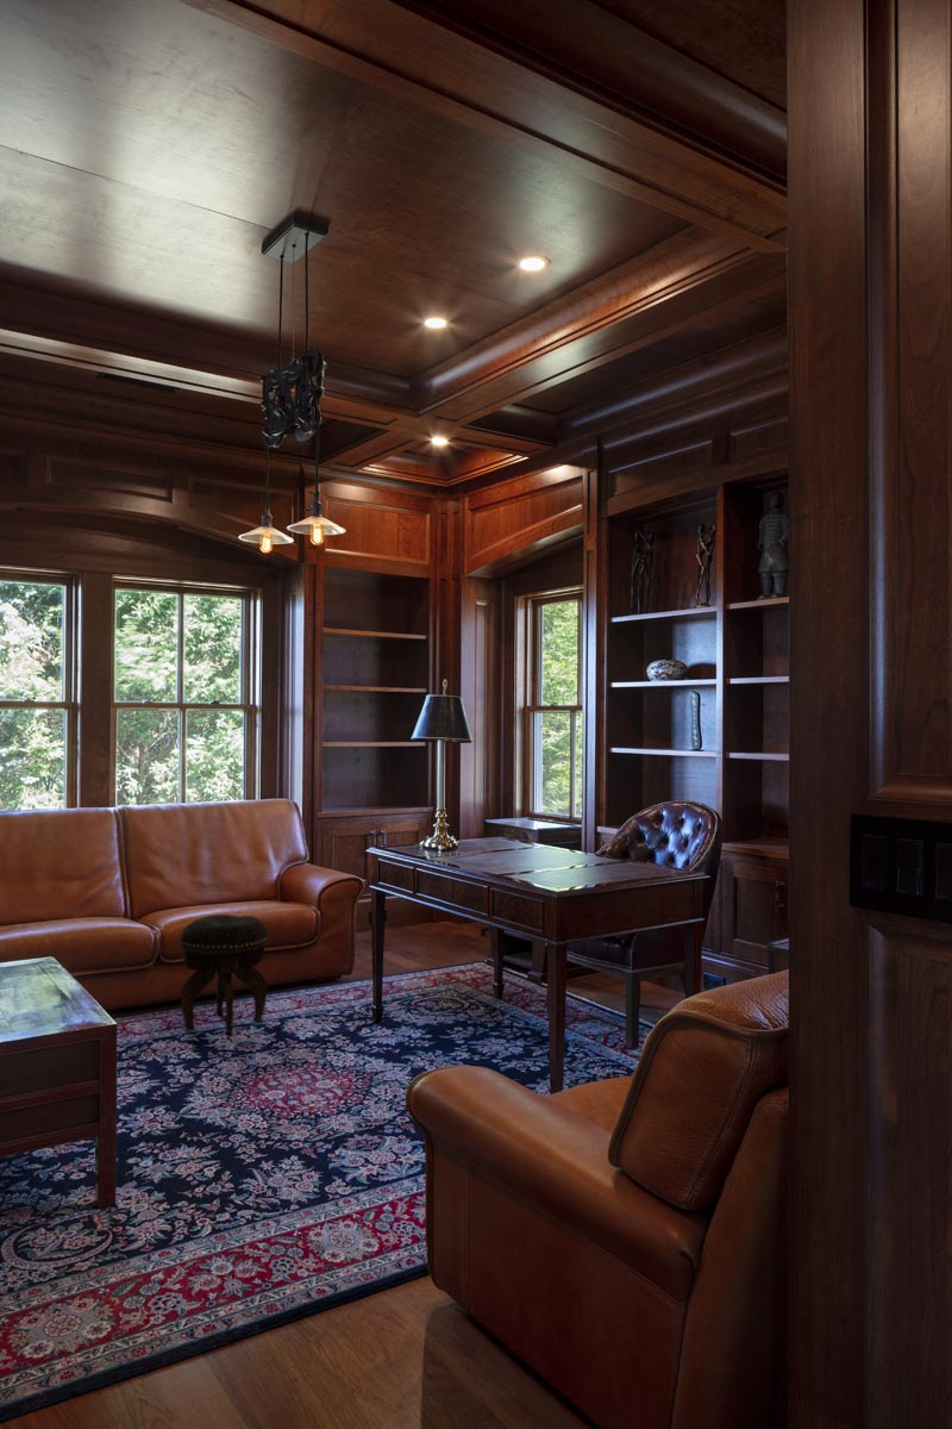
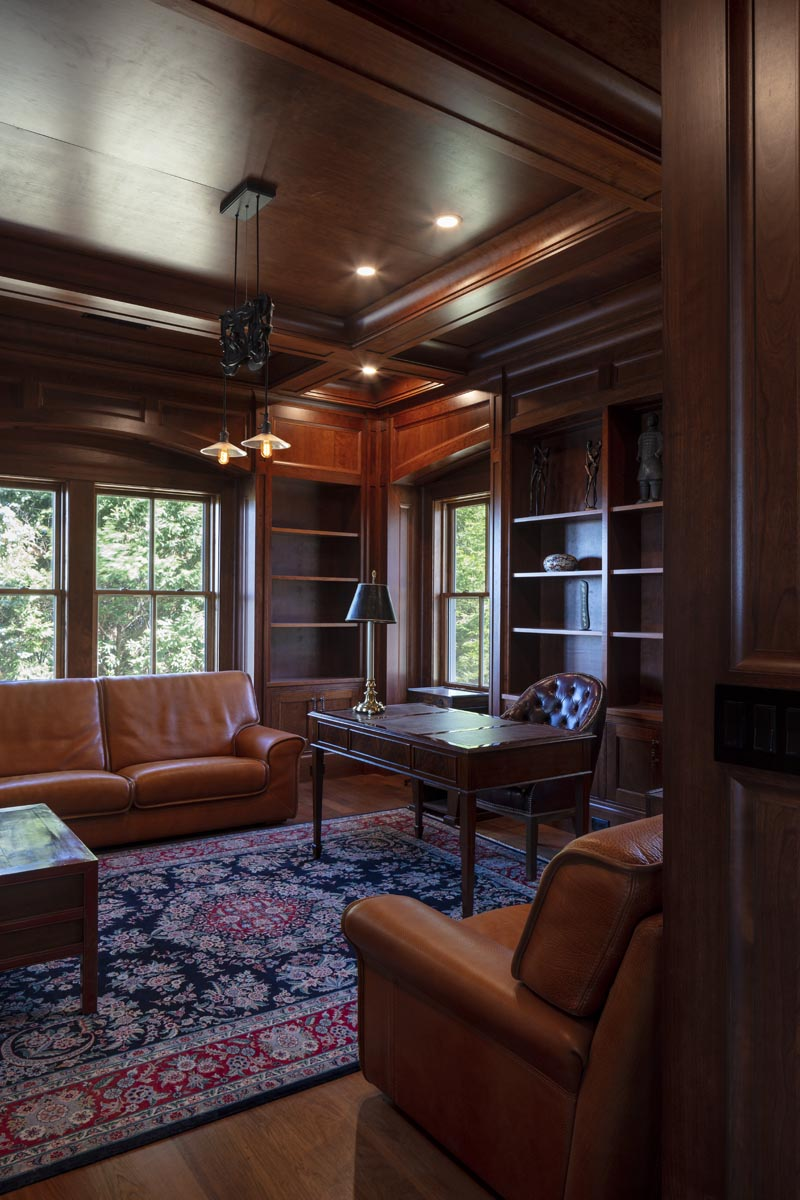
- footstool (224, 971)
